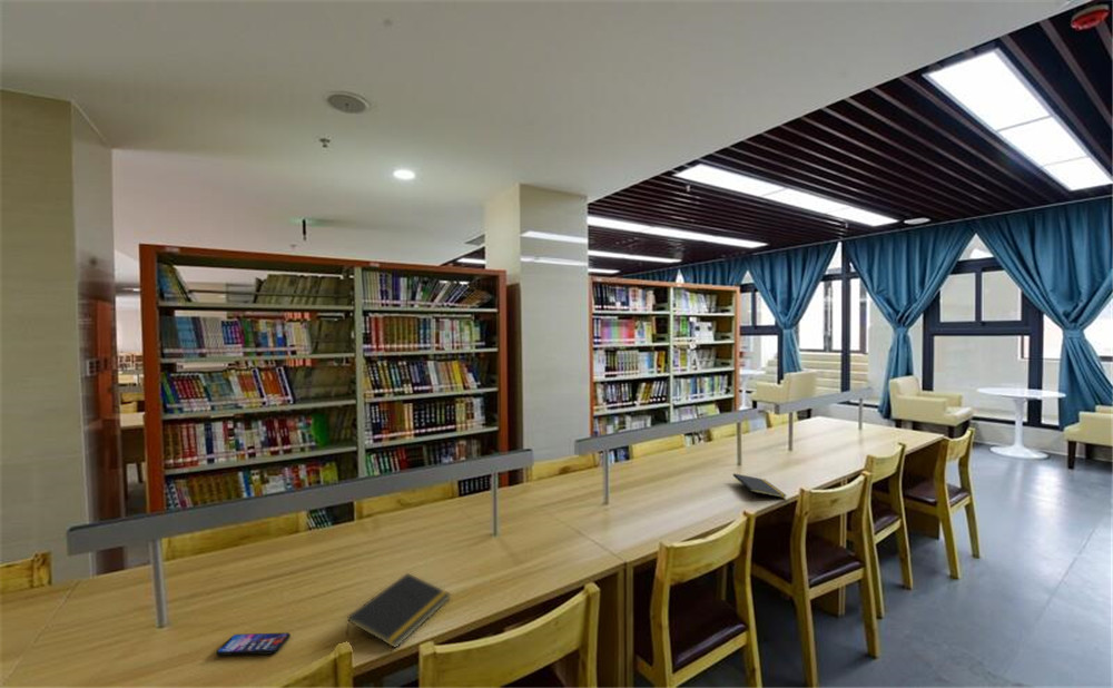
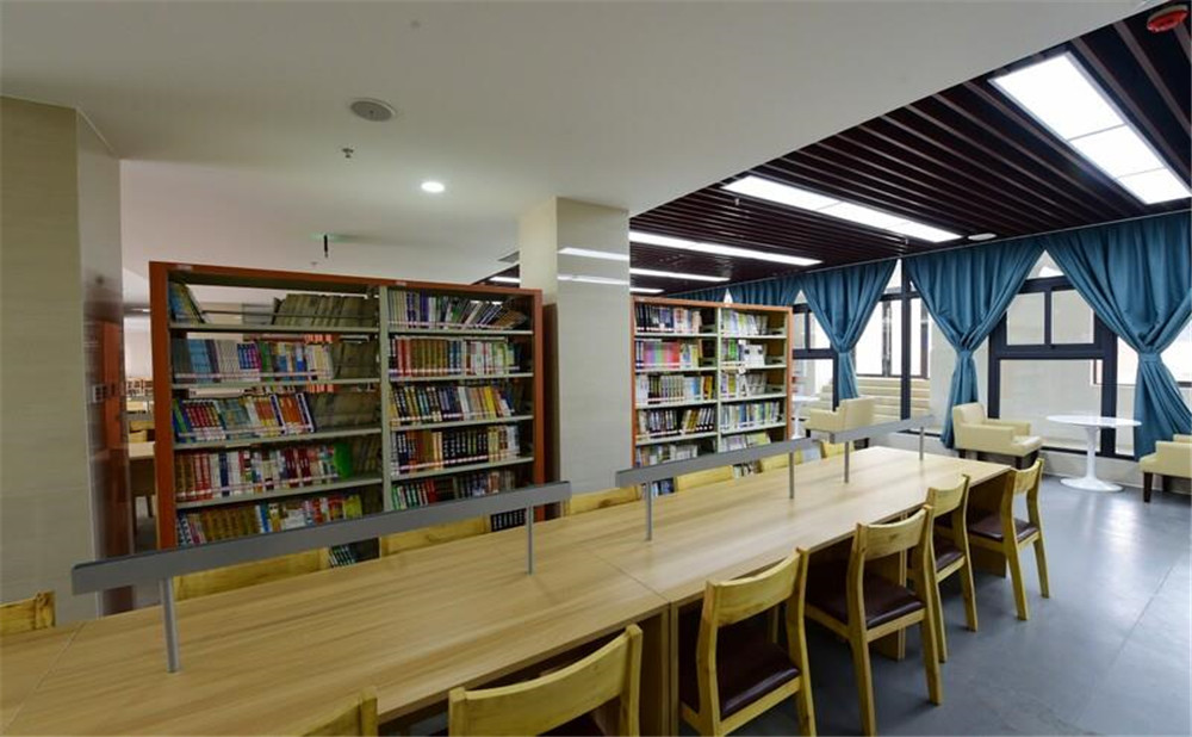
- notepad (402, 606)
- notepad (758, 484)
- smartphone (254, 643)
